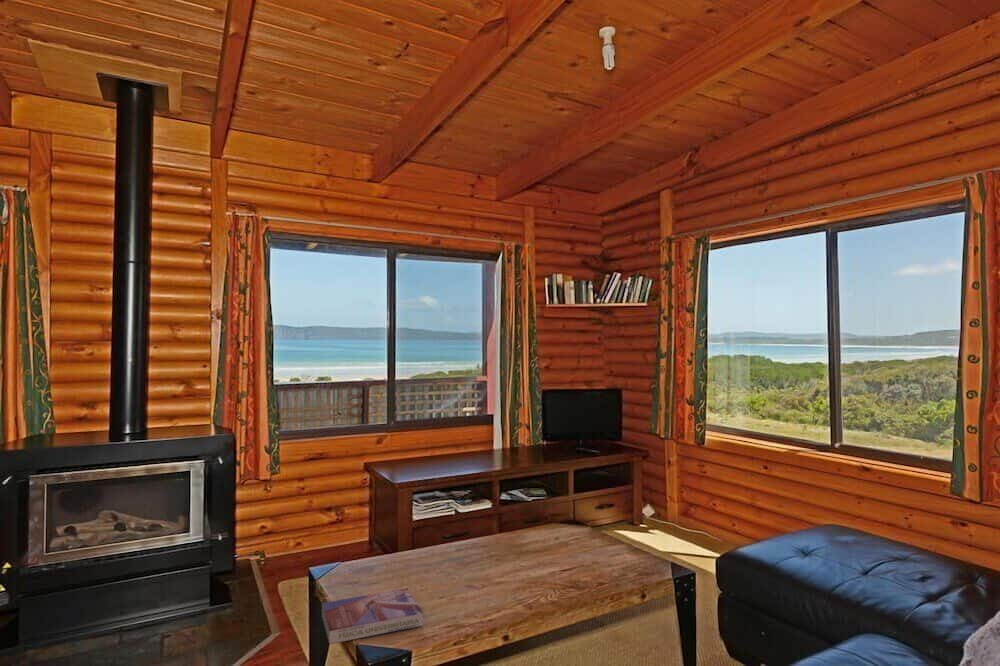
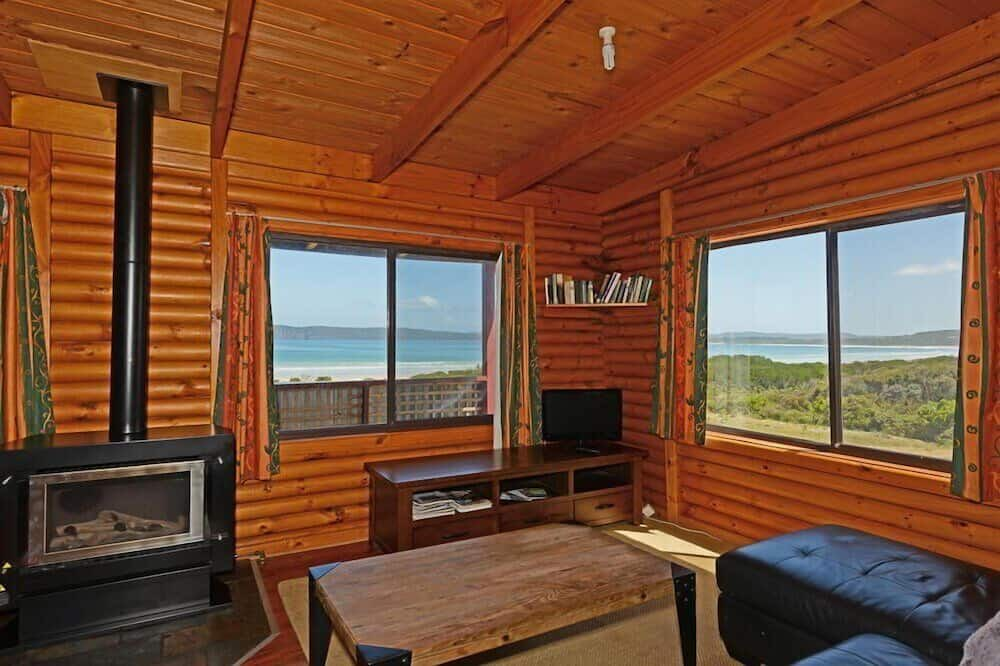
- textbook (371, 614)
